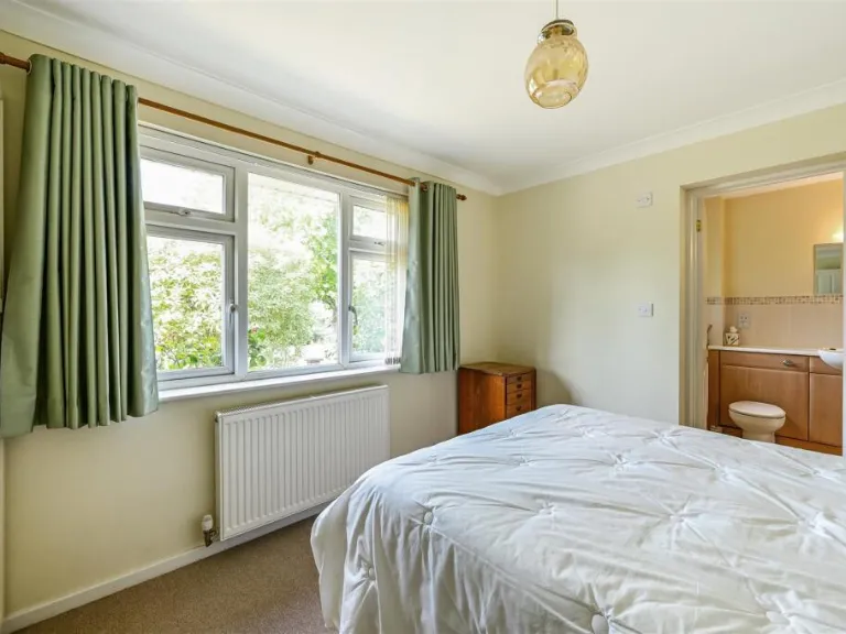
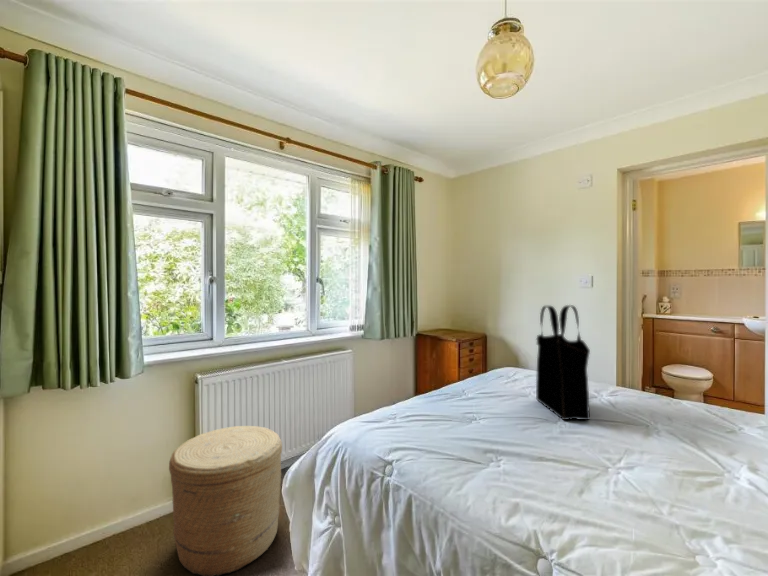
+ basket (228, 492)
+ tote bag (560, 357)
